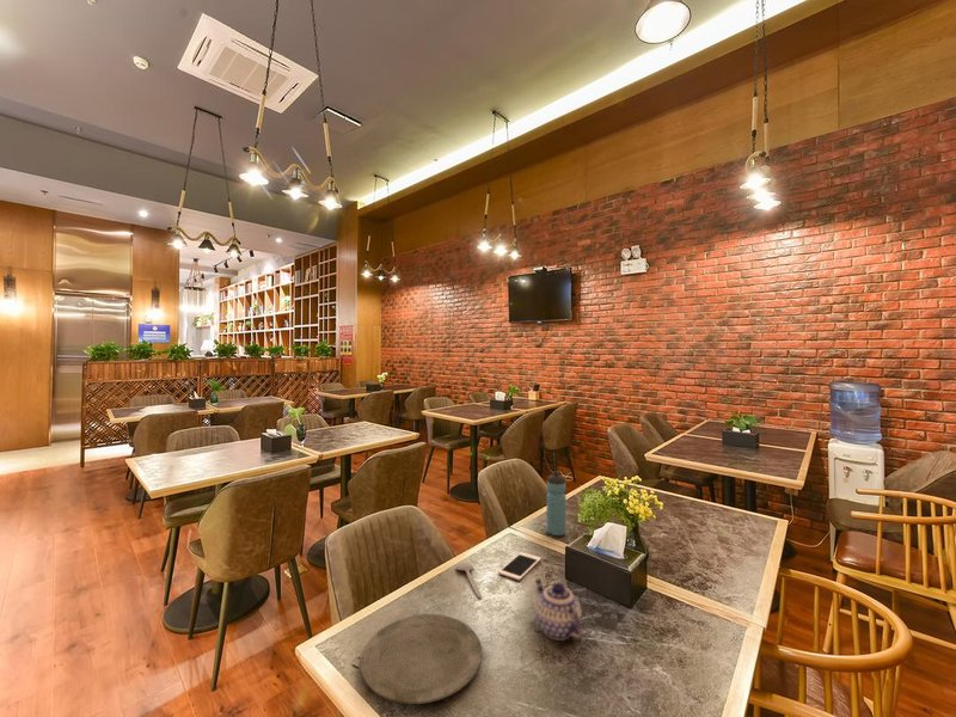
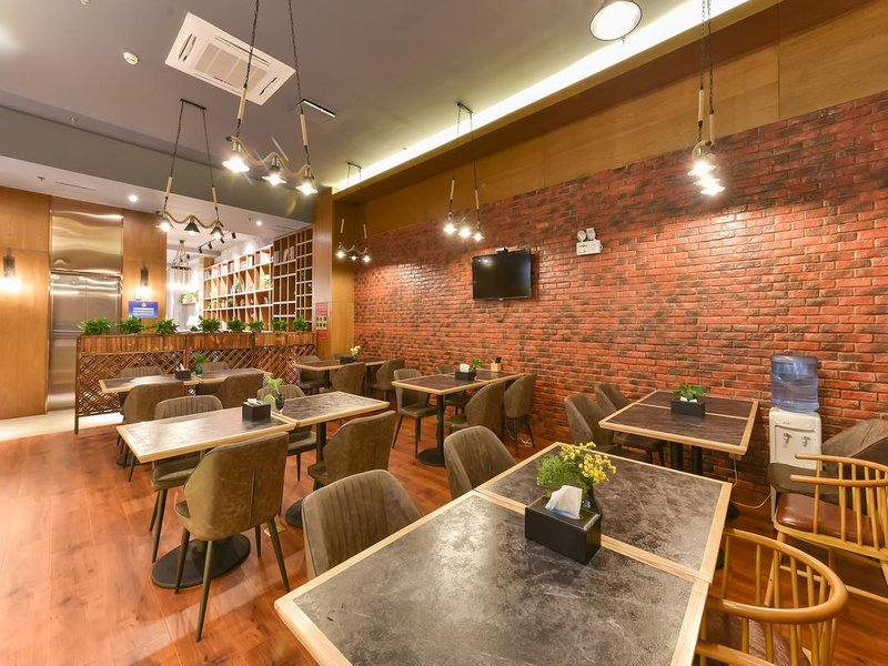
- plate (422, 655)
- teapot (557, 606)
- water bottle (556, 502)
- cell phone (520, 565)
- spoon (470, 575)
